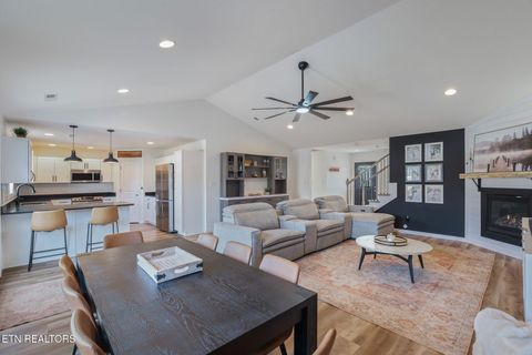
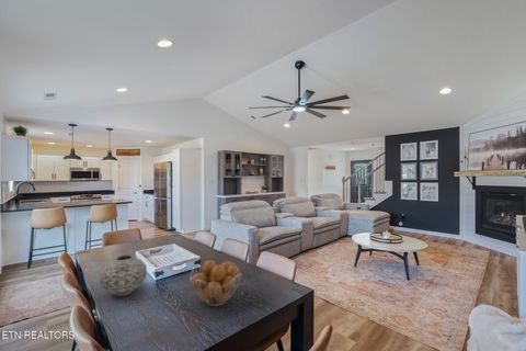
+ vase (124, 274)
+ fruit basket (216, 281)
